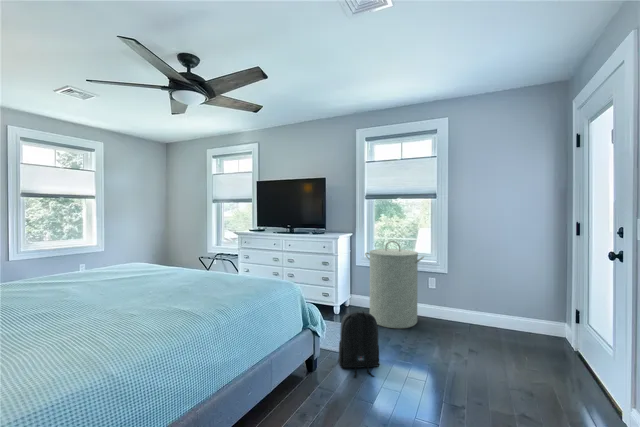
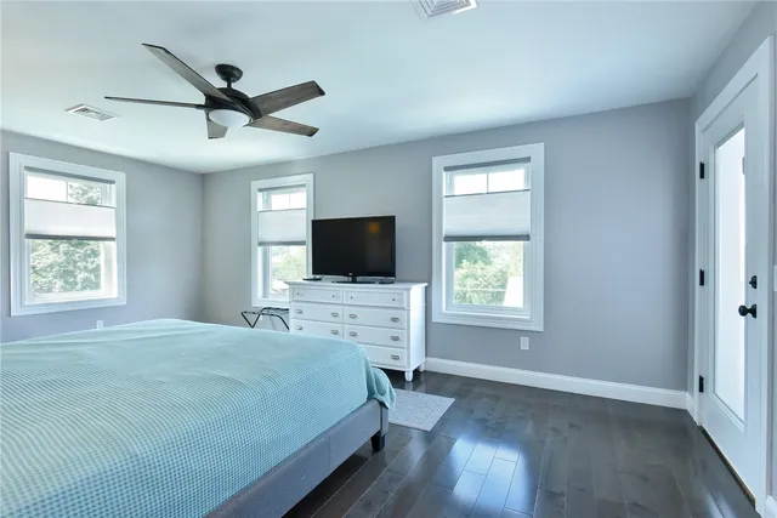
- backpack (359, 337)
- laundry hamper (393, 280)
